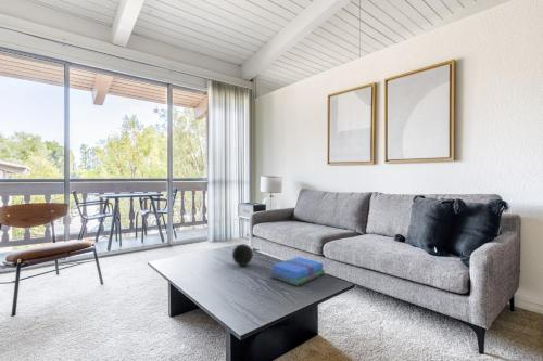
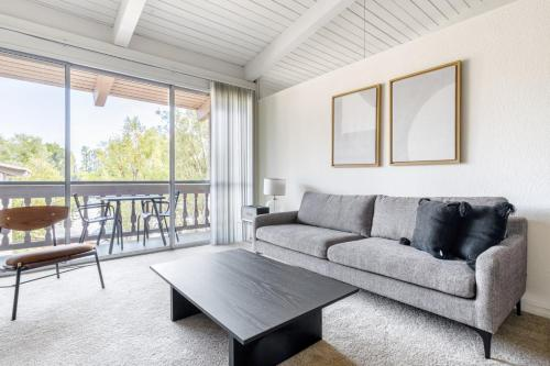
- books (298, 269)
- decorative ball (242, 254)
